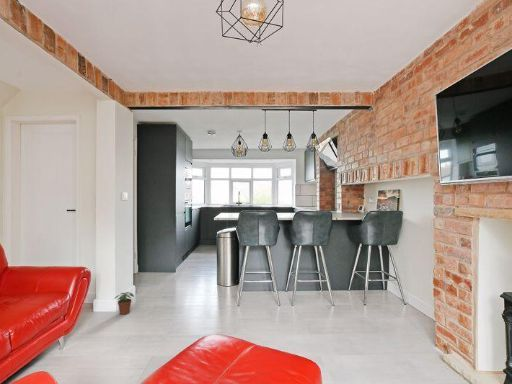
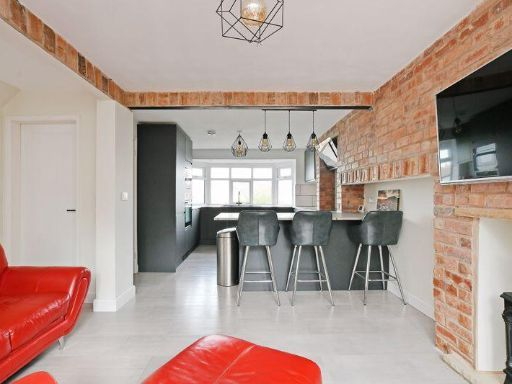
- potted plant (124, 303)
